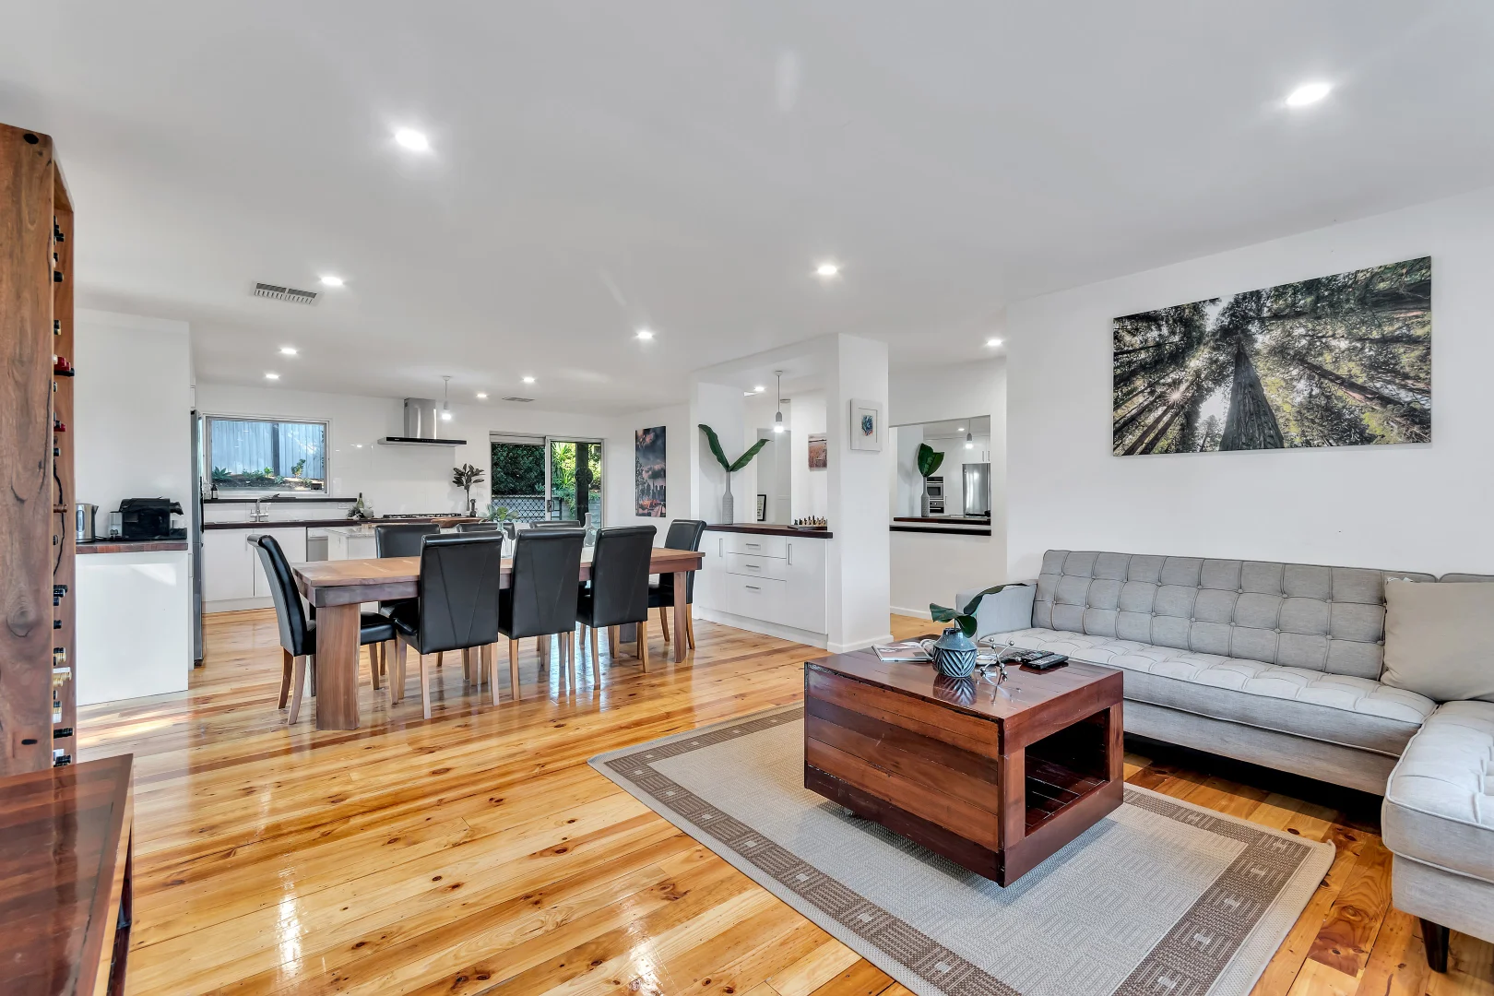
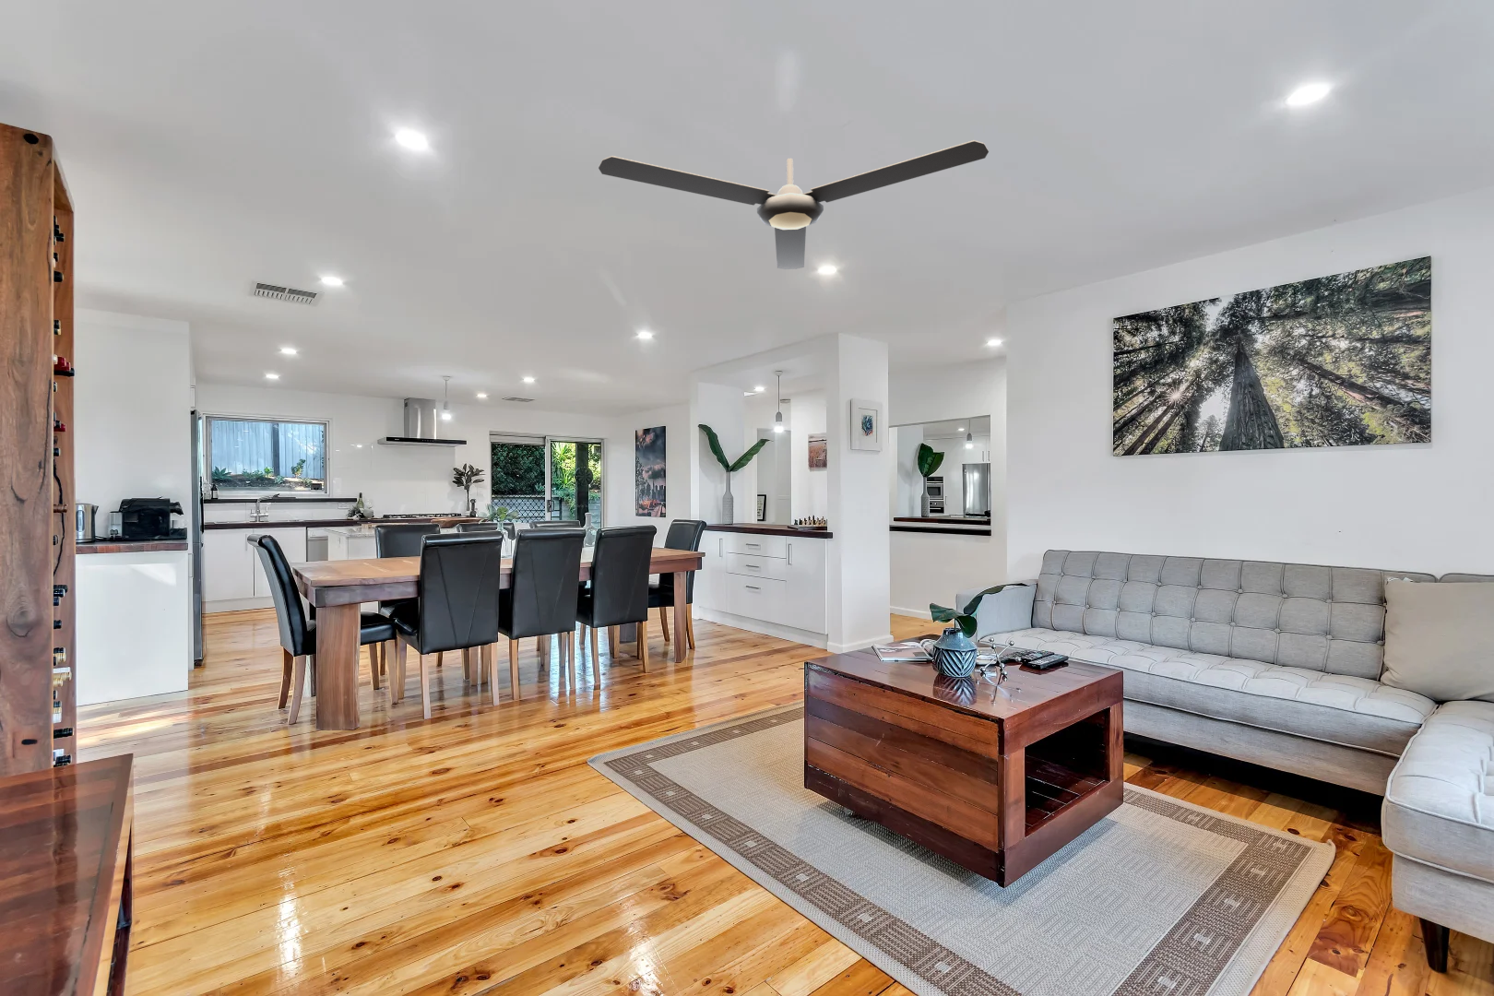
+ ceiling fan (789, 208)
